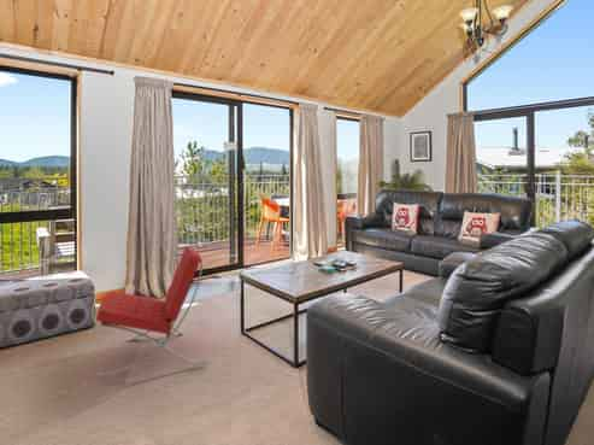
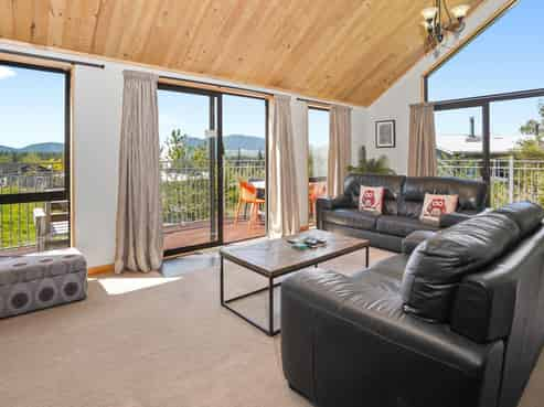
- lounge chair (154, 301)
